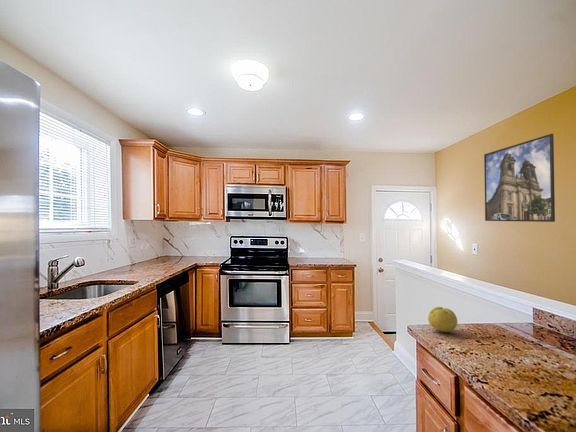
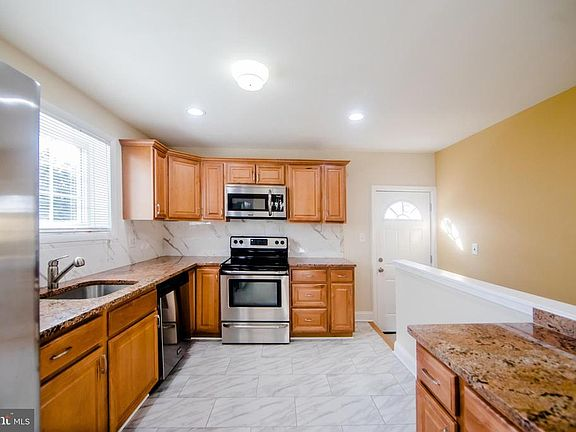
- fruit (442, 319)
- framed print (514, 183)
